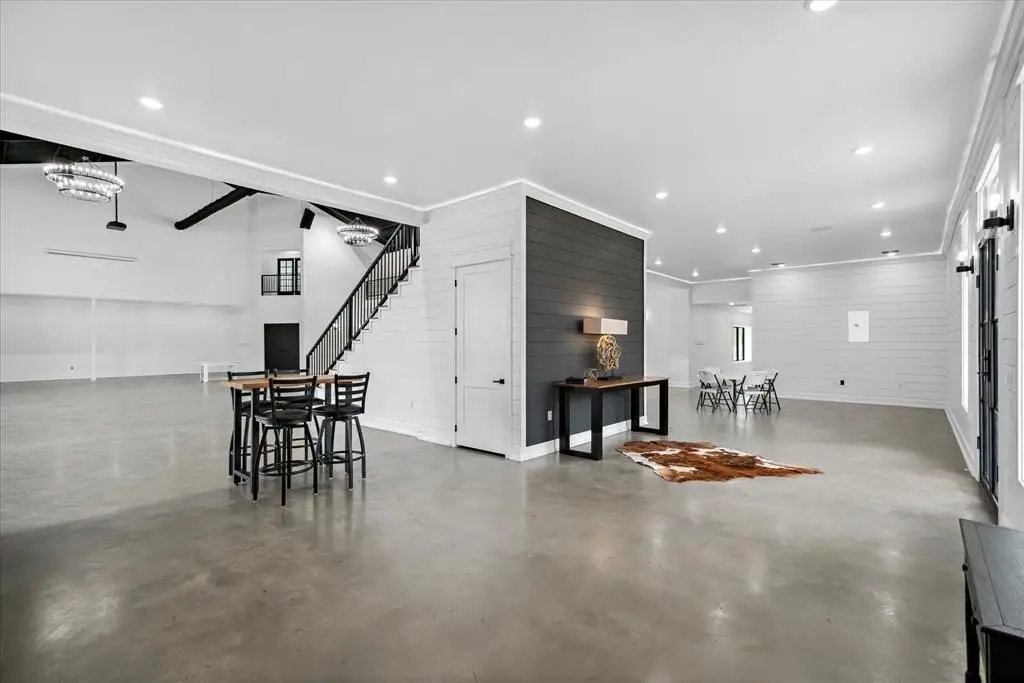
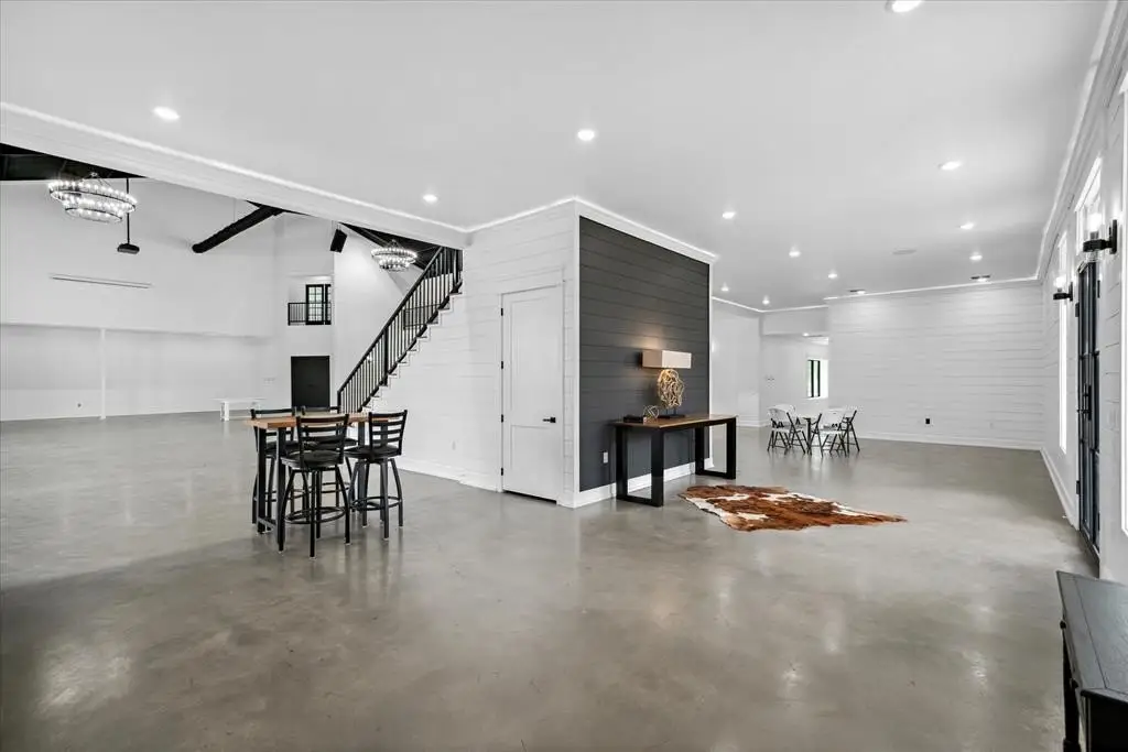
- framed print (858, 326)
